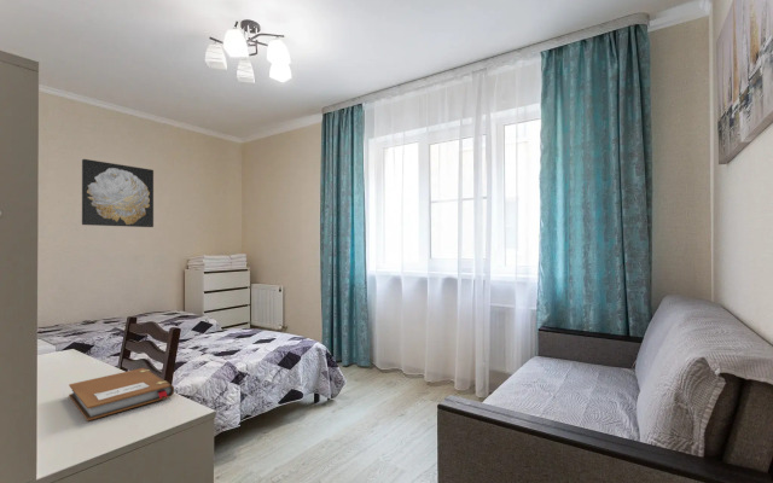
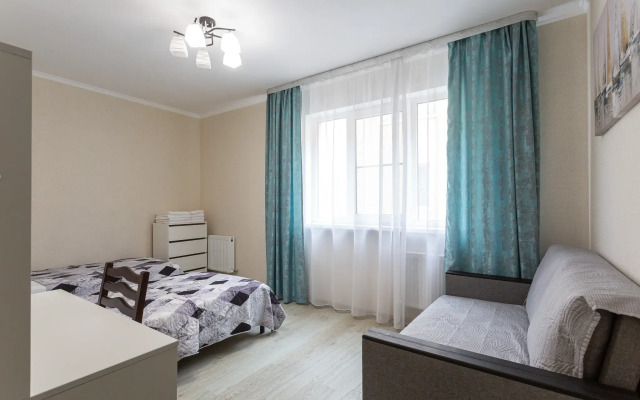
- wall art (120, 194)
- notebook (122, 390)
